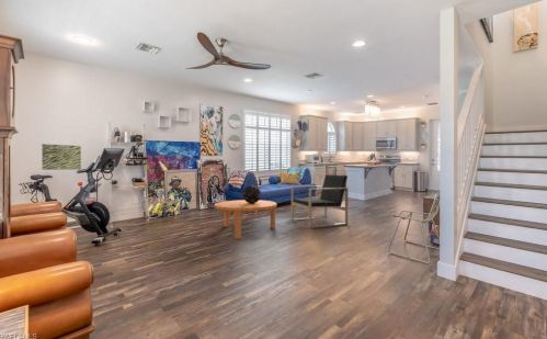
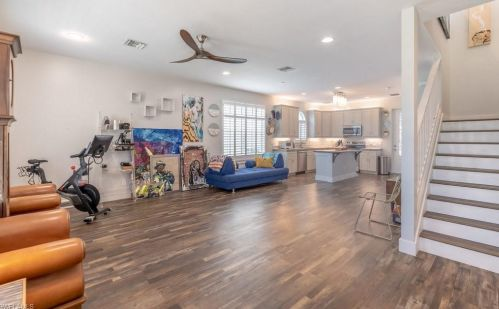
- wall art (61, 157)
- coffee table (247, 212)
- decorative globe (251, 193)
- armchair (319, 199)
